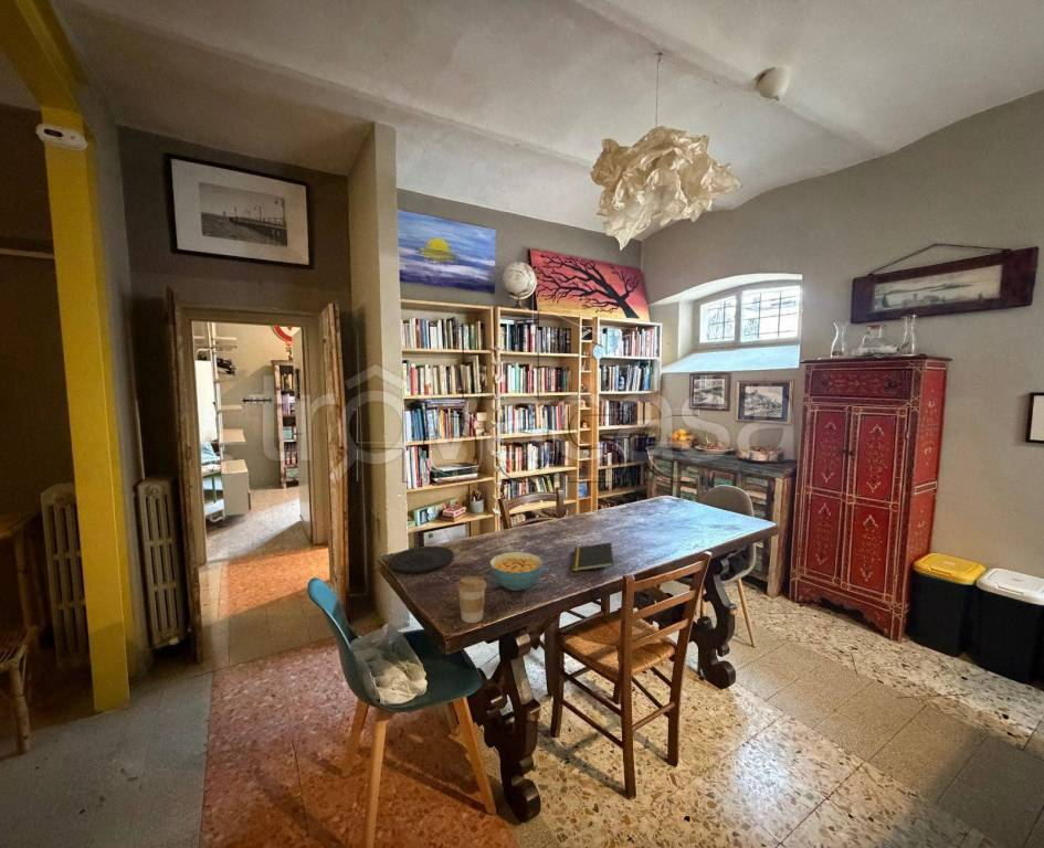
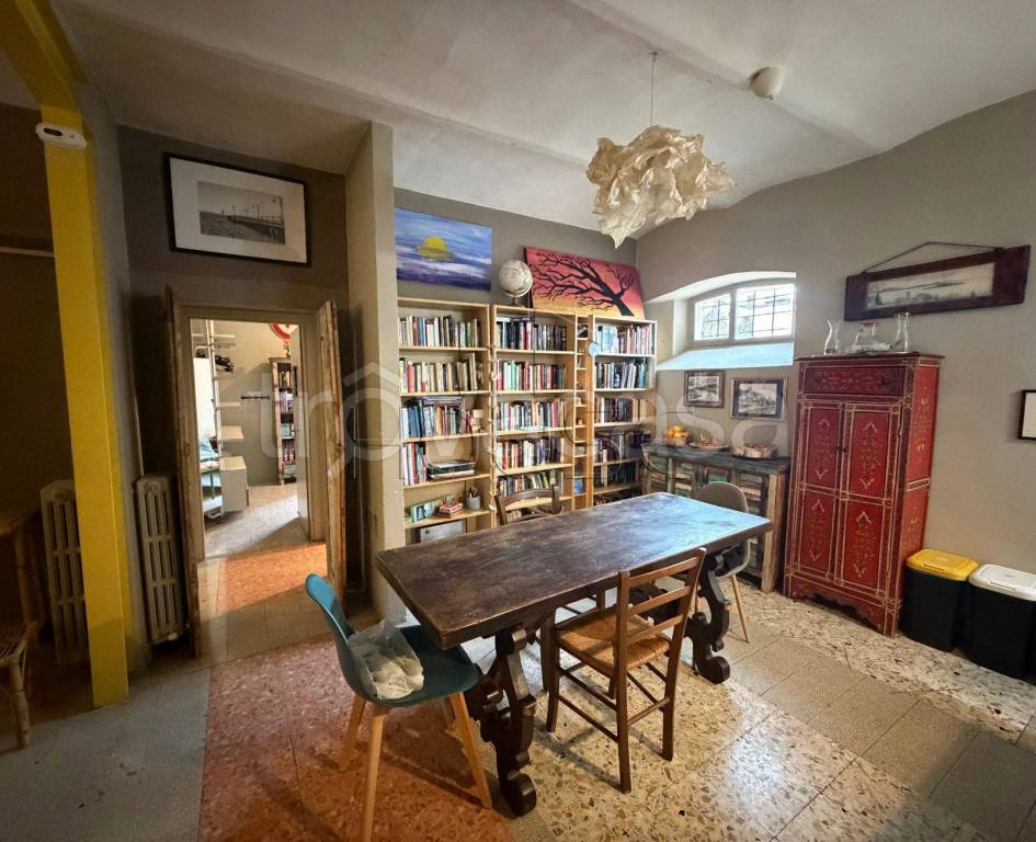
- notepad (592, 555)
- coffee cup (472, 597)
- plate (422, 556)
- cereal bowl (516, 574)
